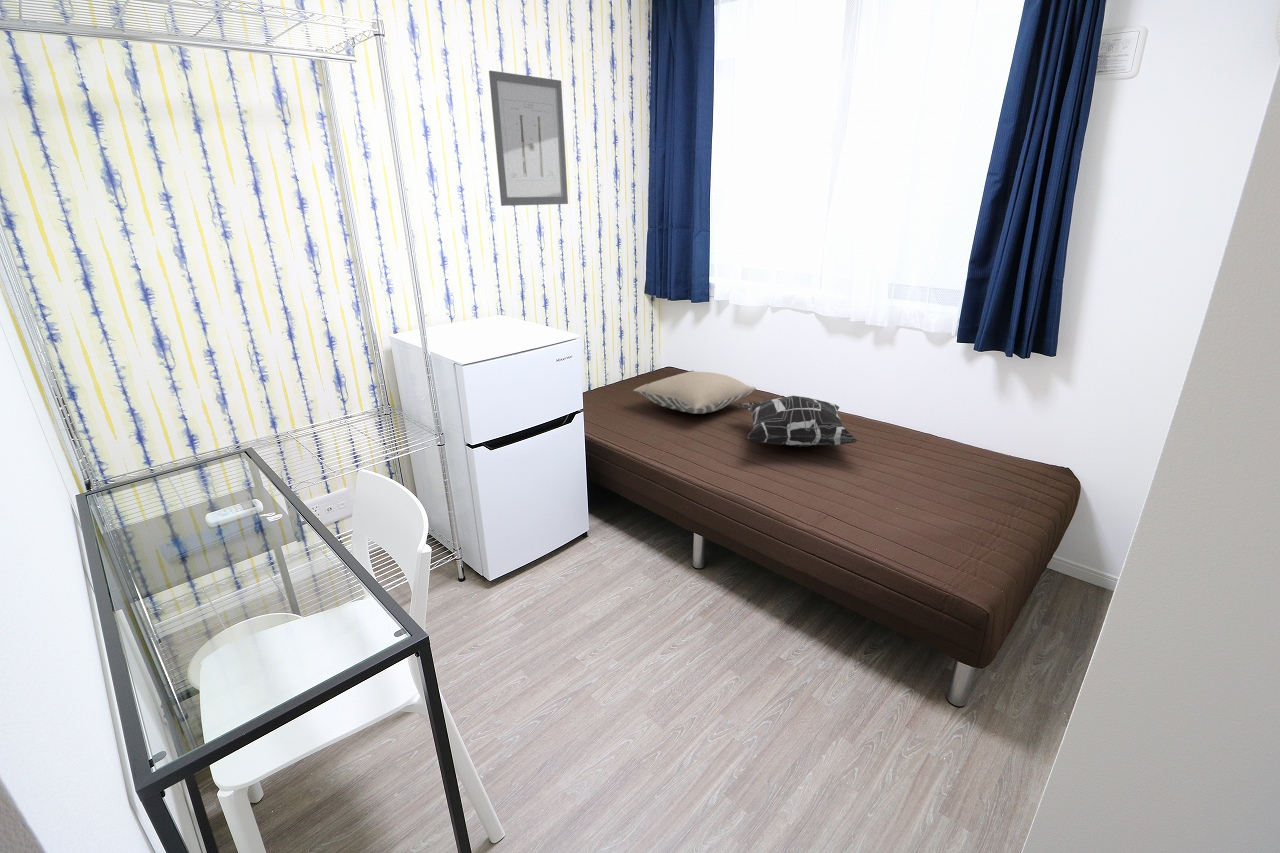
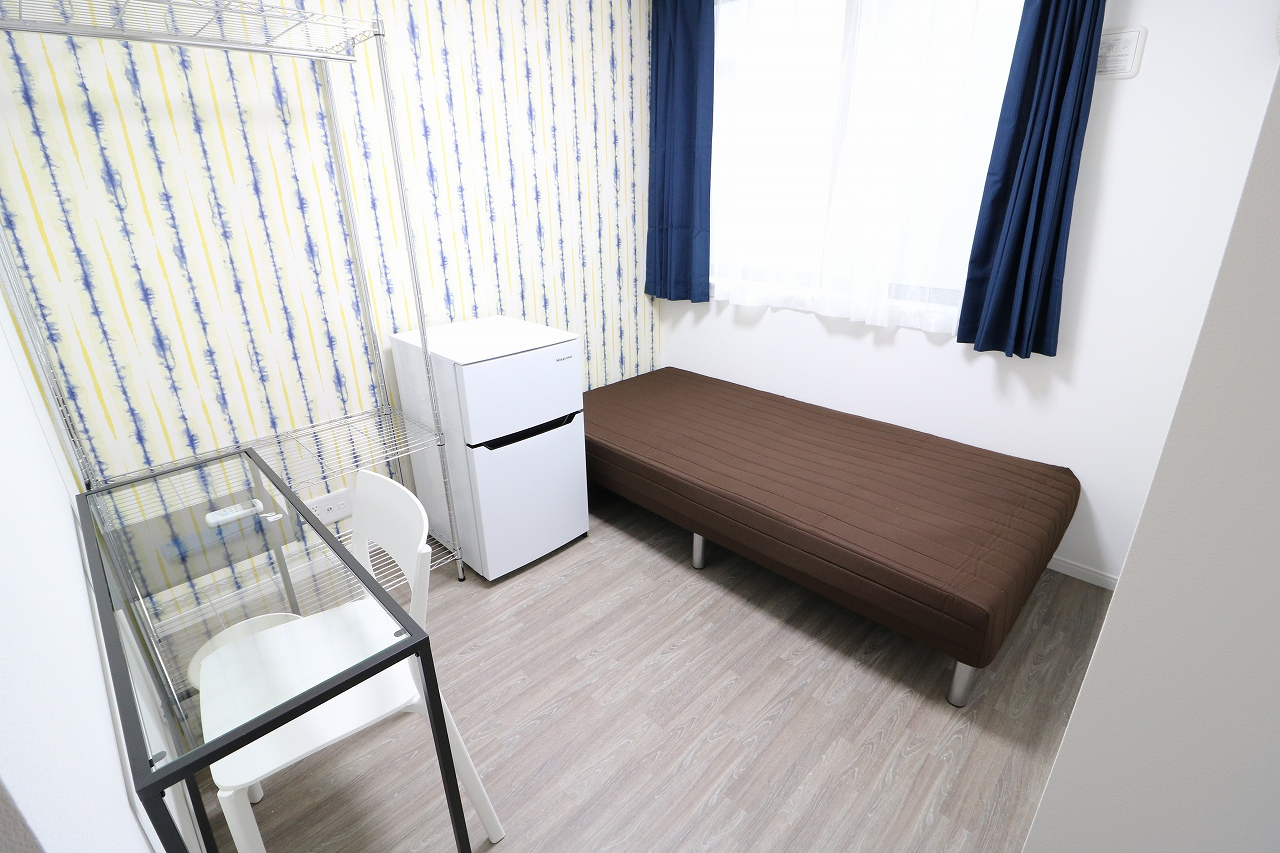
- pillow (693, 390)
- wall art (531, 142)
- decorative pillow (793, 420)
